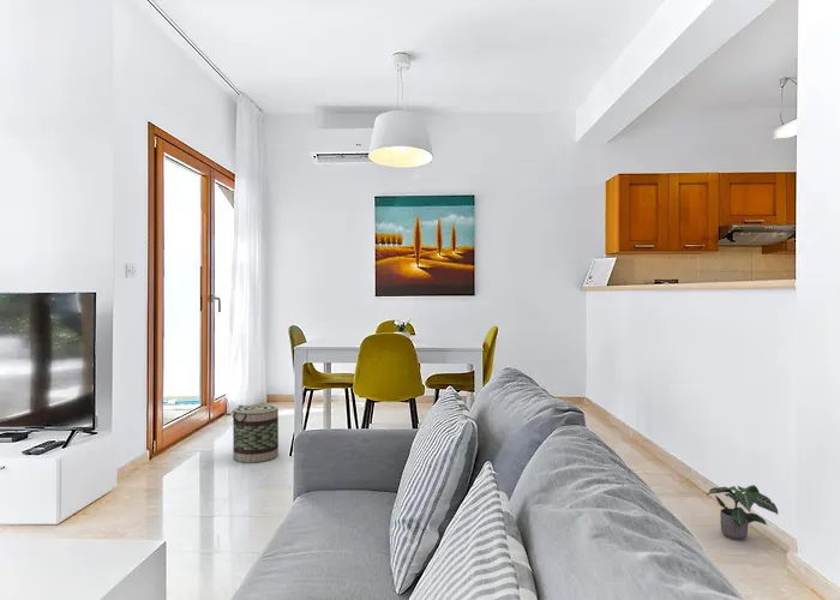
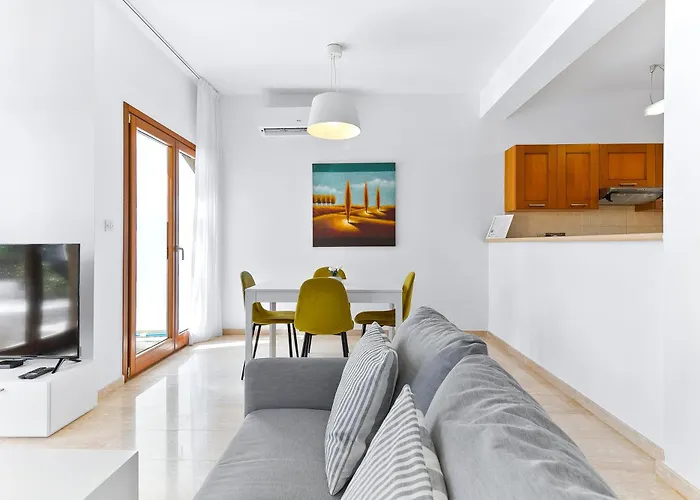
- basket (254, 431)
- potted plant (740, 511)
